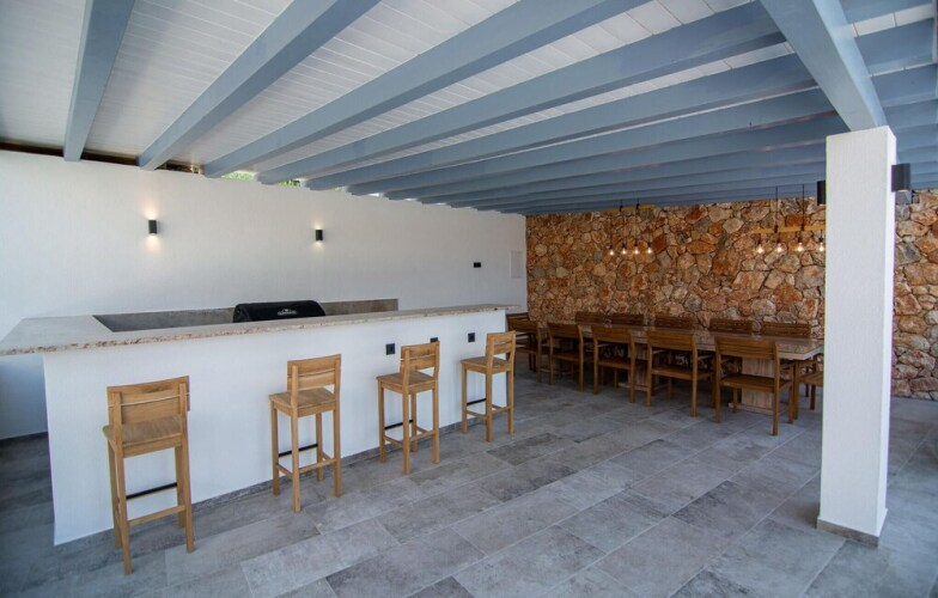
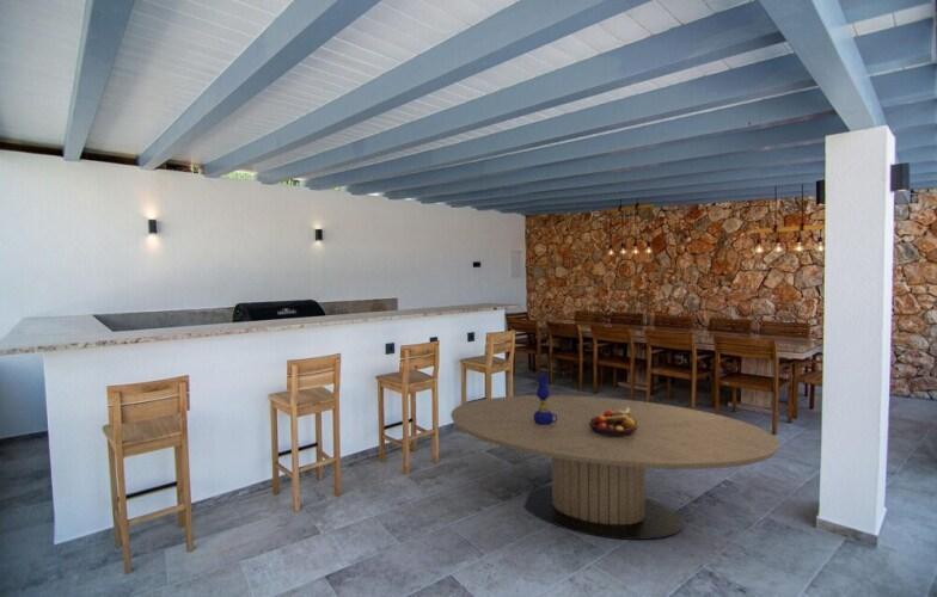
+ oil lamp (545, 399)
+ fruit bowl (613, 419)
+ dining table (596, 466)
